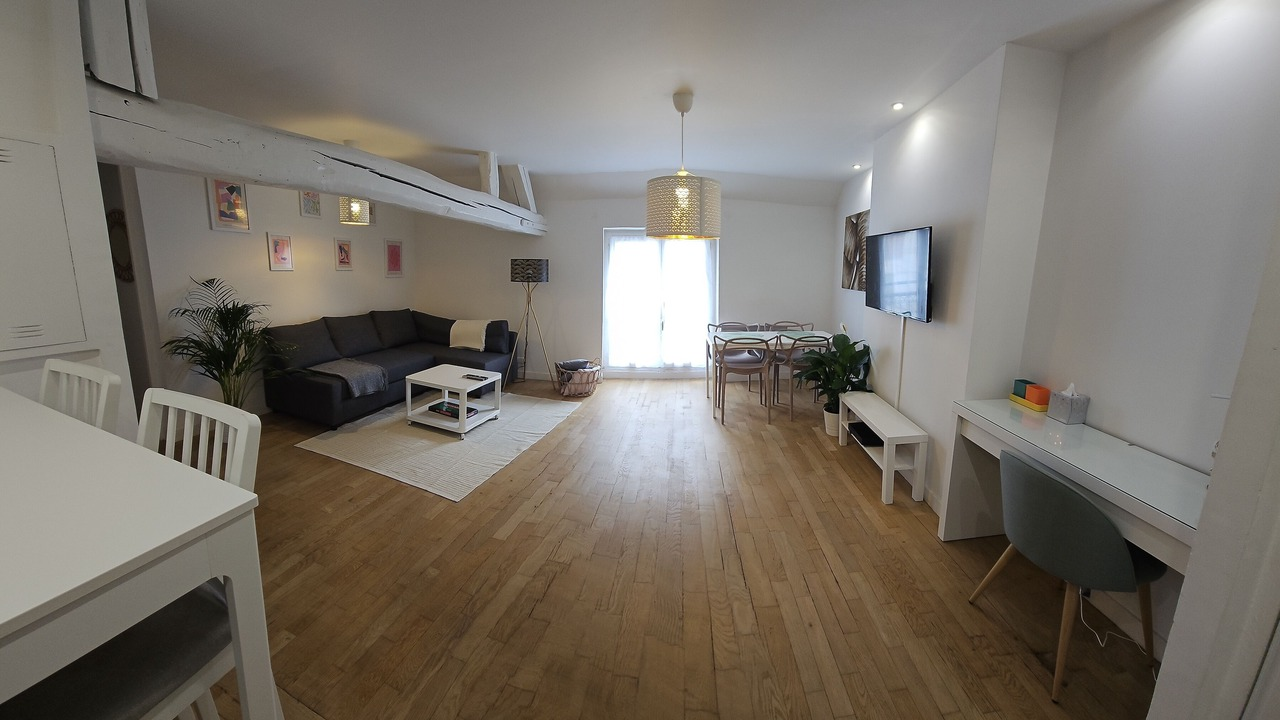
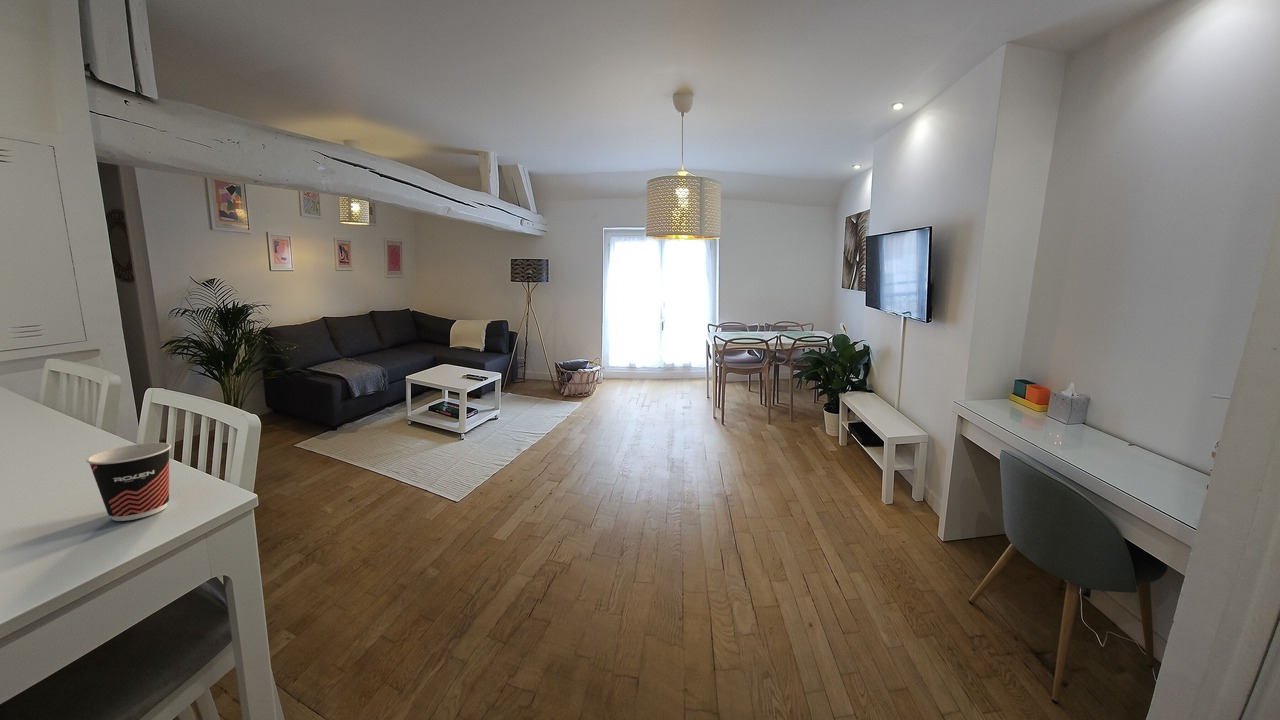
+ cup (135, 482)
